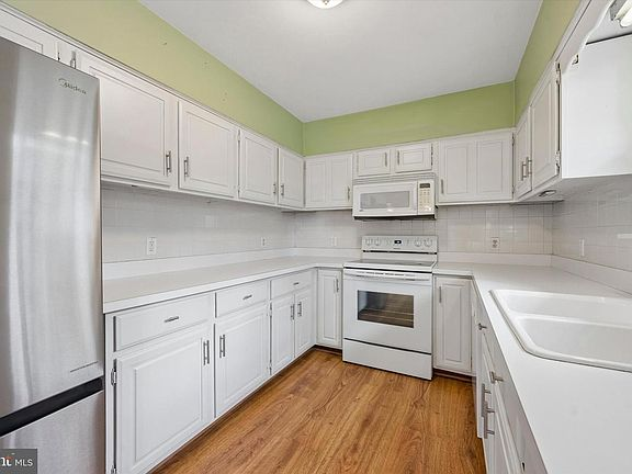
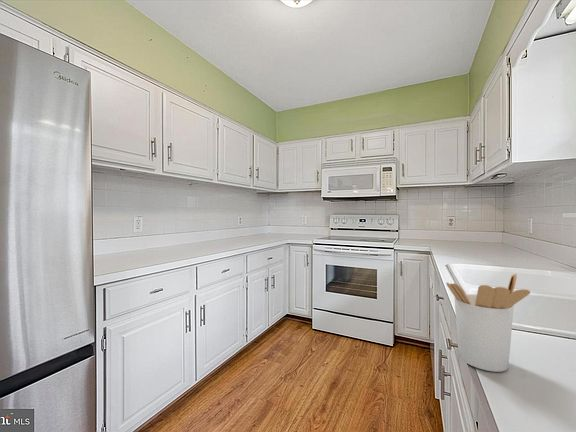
+ utensil holder (488, 320)
